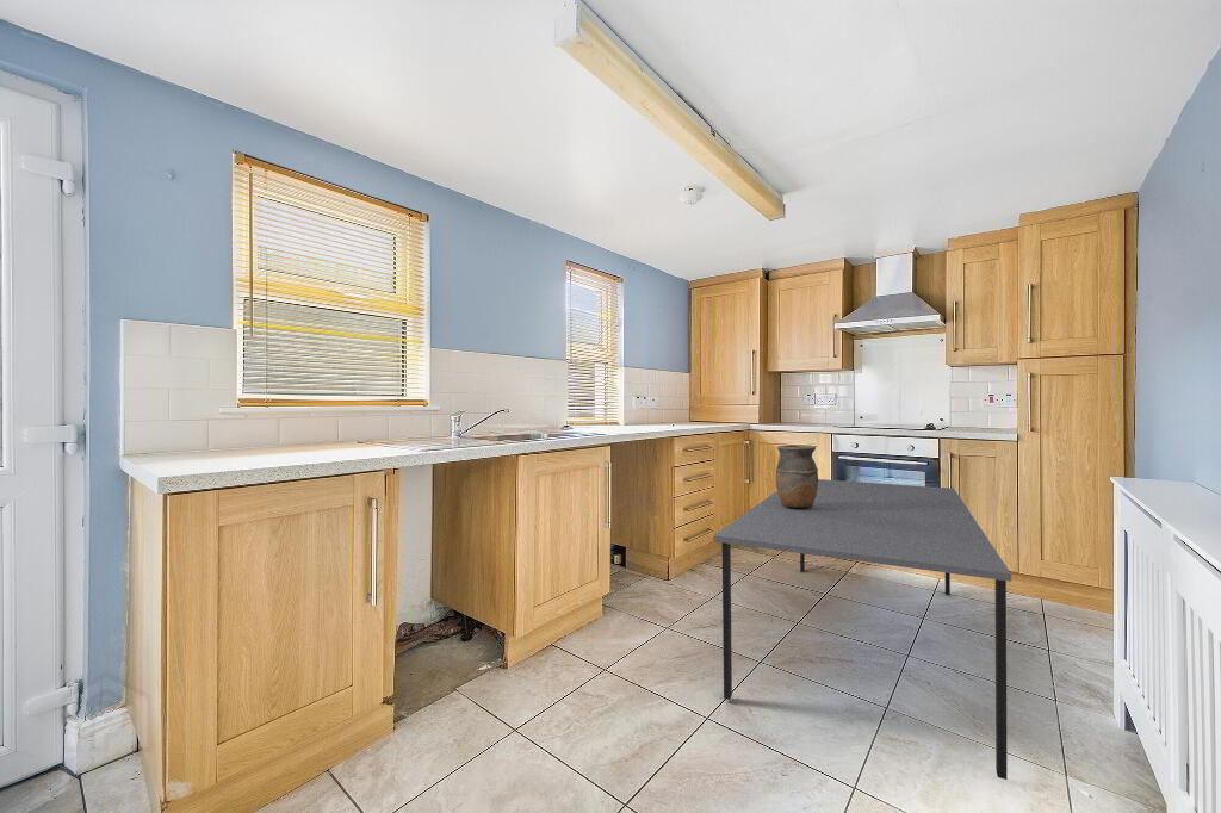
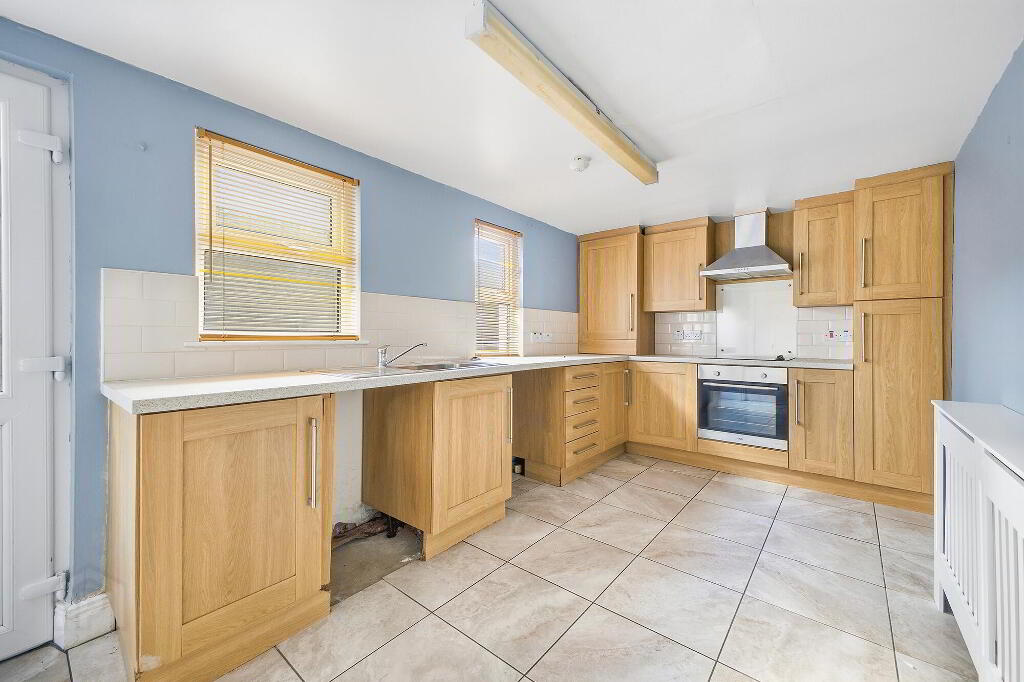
- dining table (860, 560)
- vase (795, 476)
